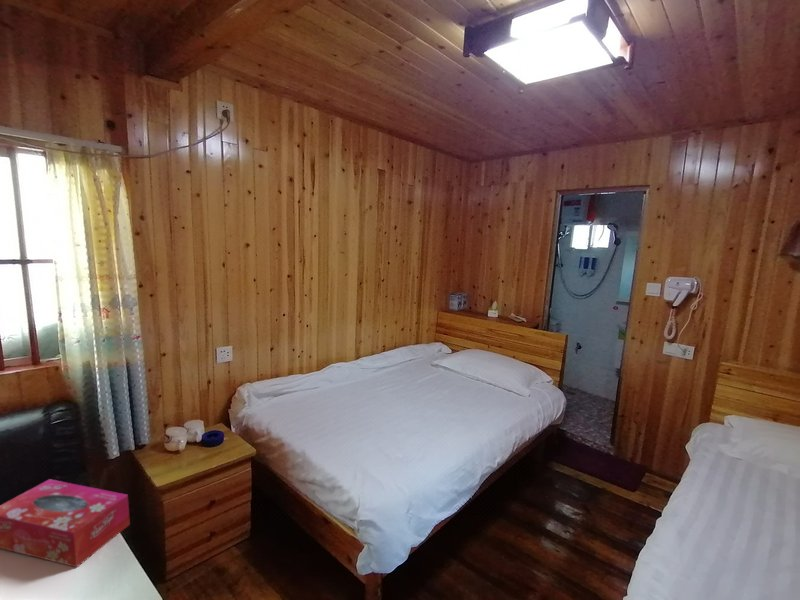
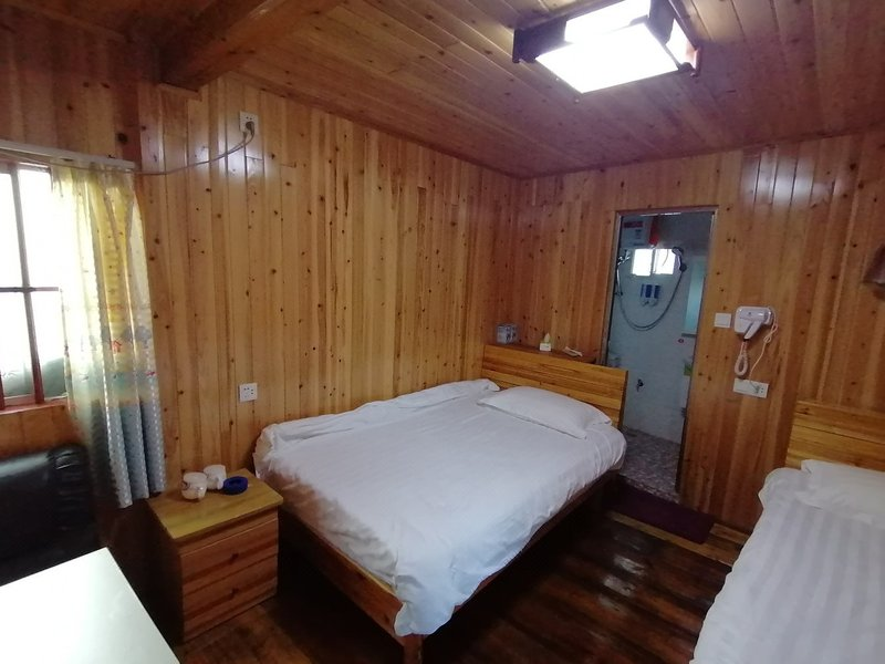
- tissue box (61, 519)
